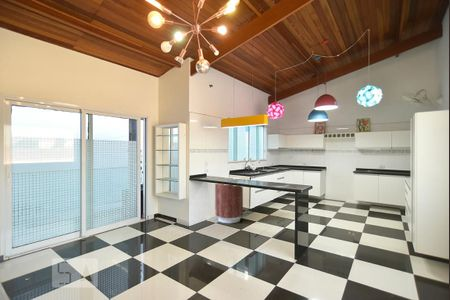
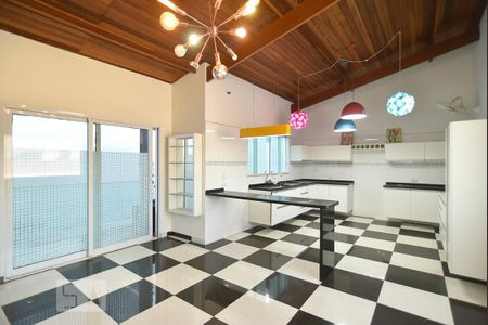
- trash can (229, 199)
